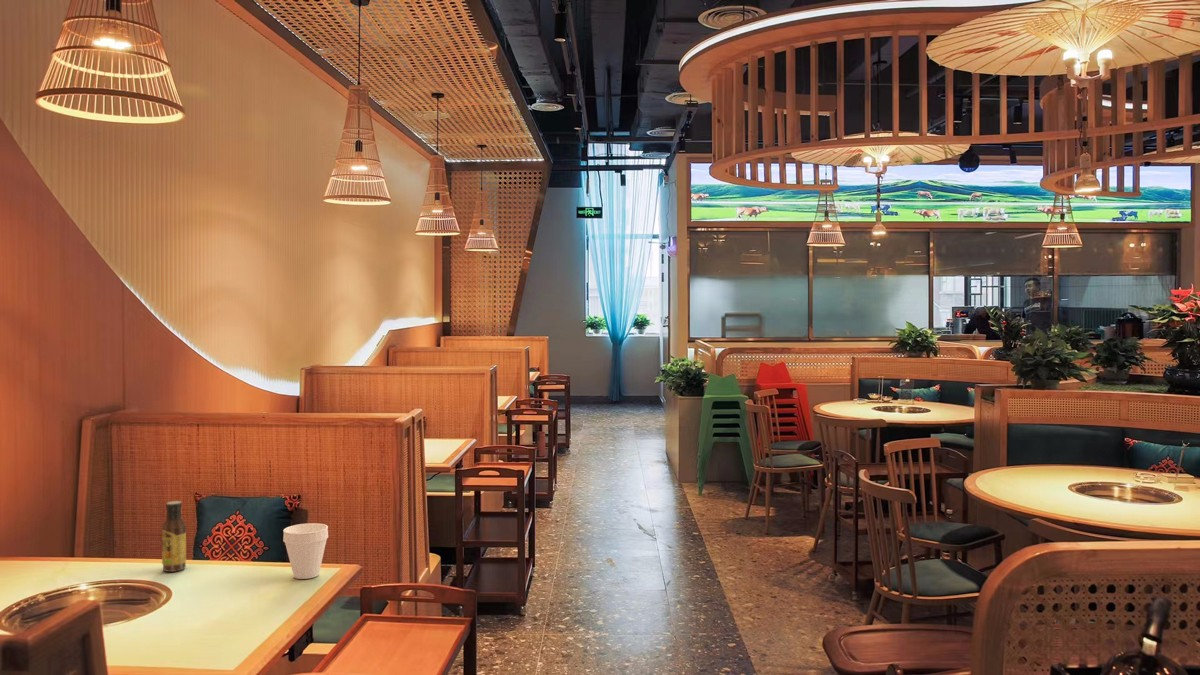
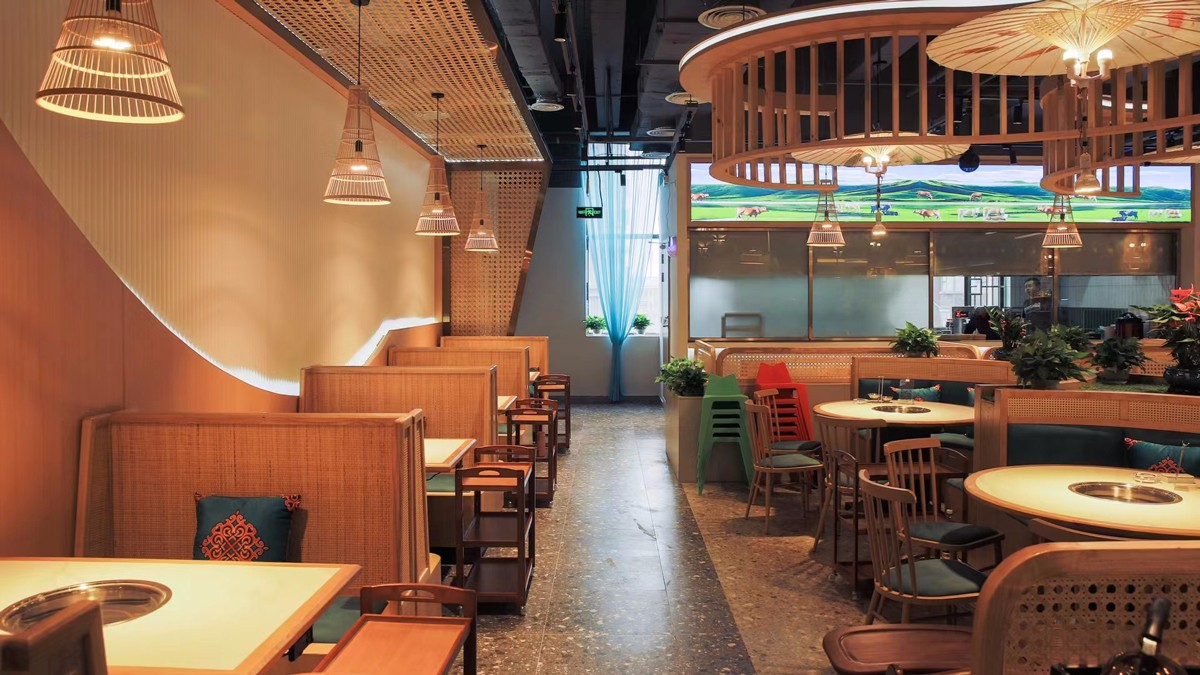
- cup (306, 551)
- sauce bottle (173, 535)
